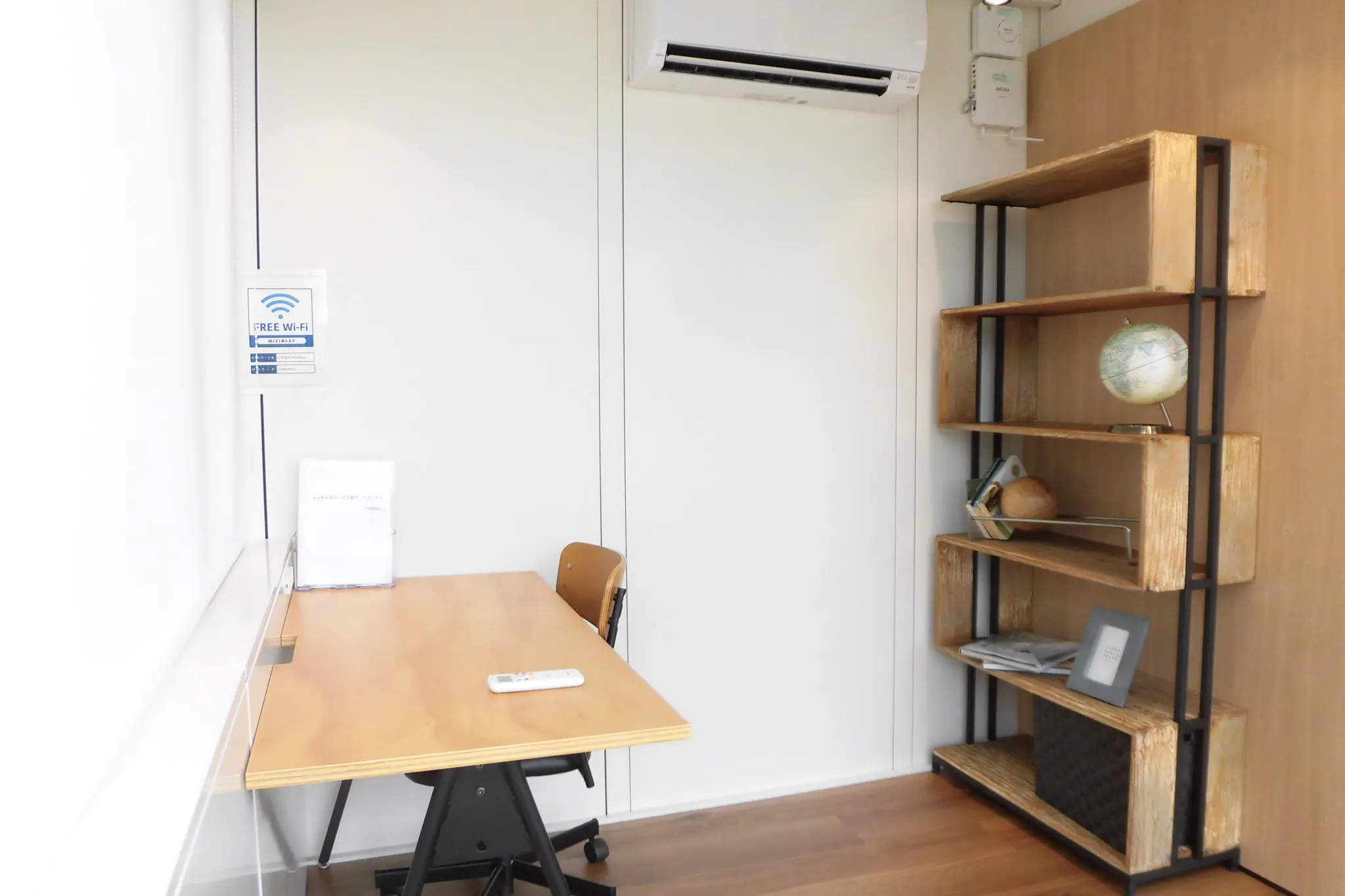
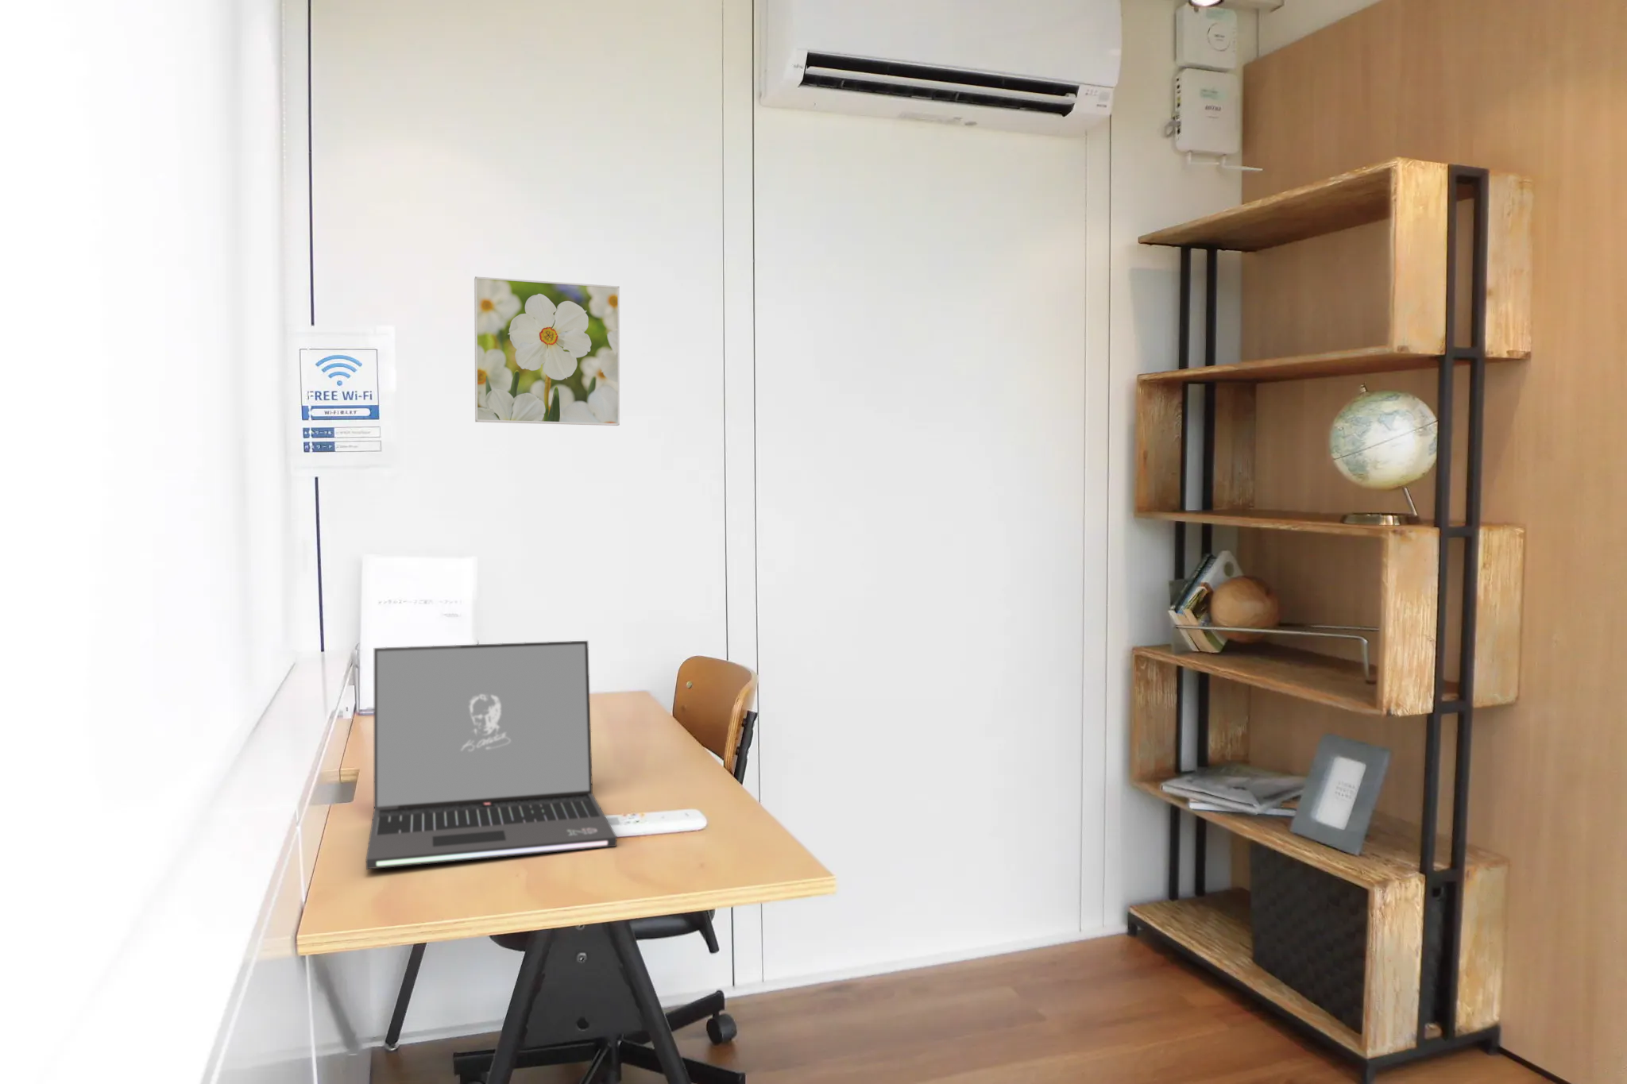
+ laptop (489, 743)
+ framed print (548, 352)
